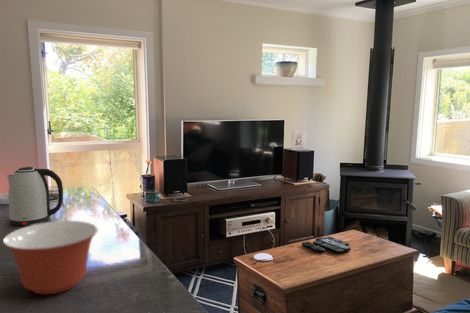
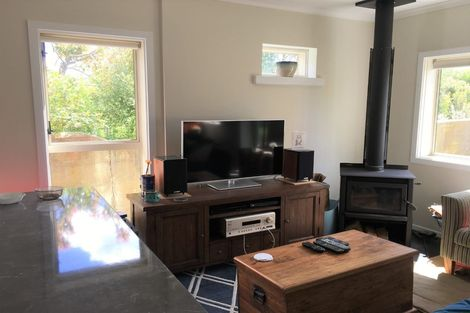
- kettle (35, 193)
- mixing bowl (54, 258)
